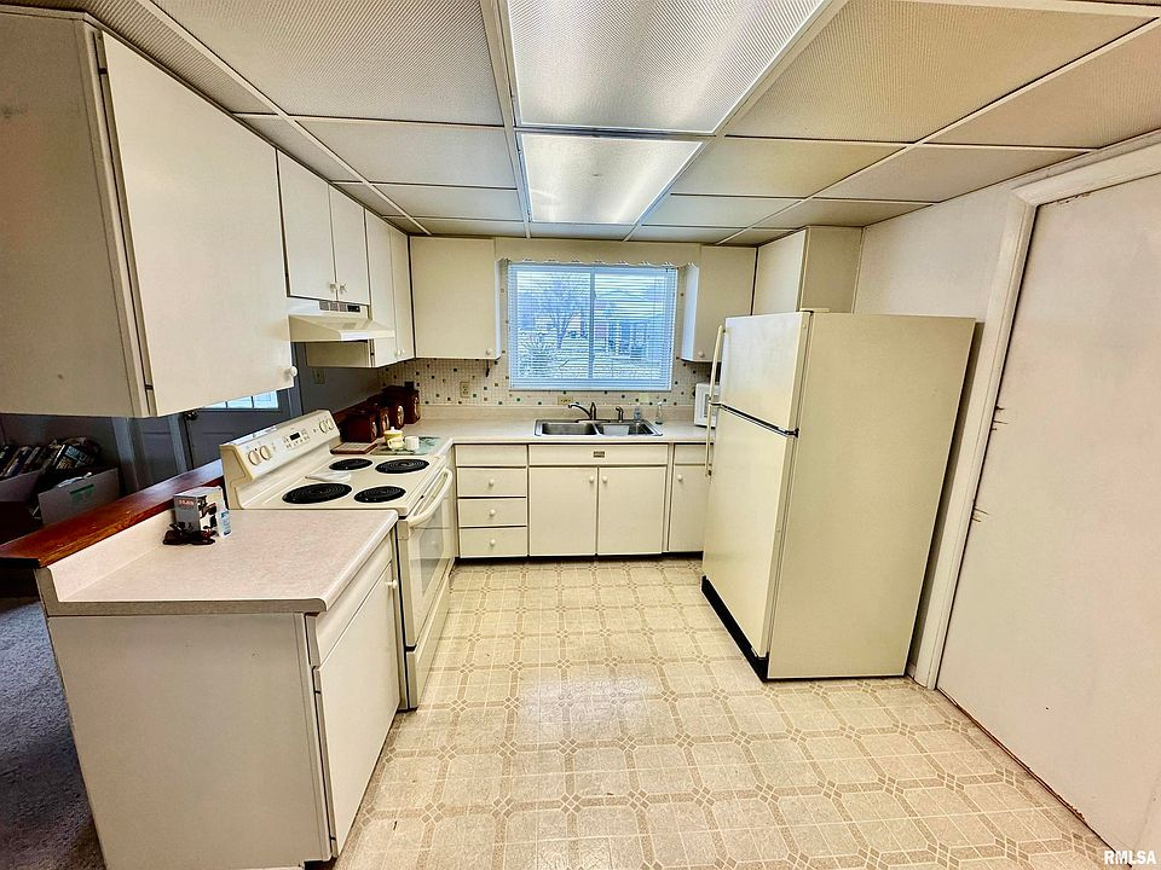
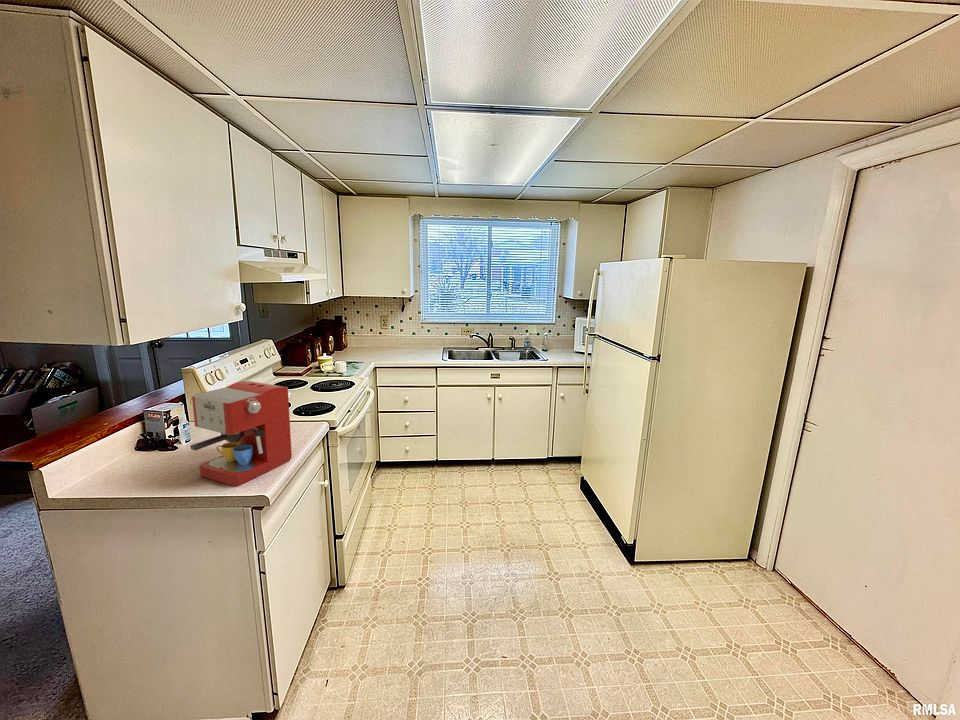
+ coffee maker (245, 428)
